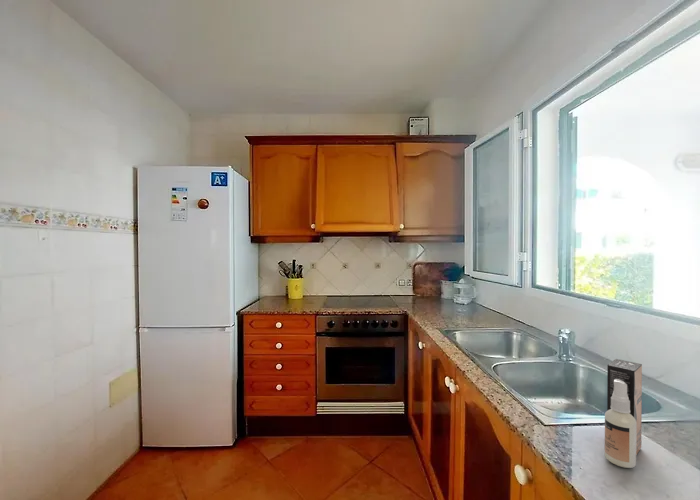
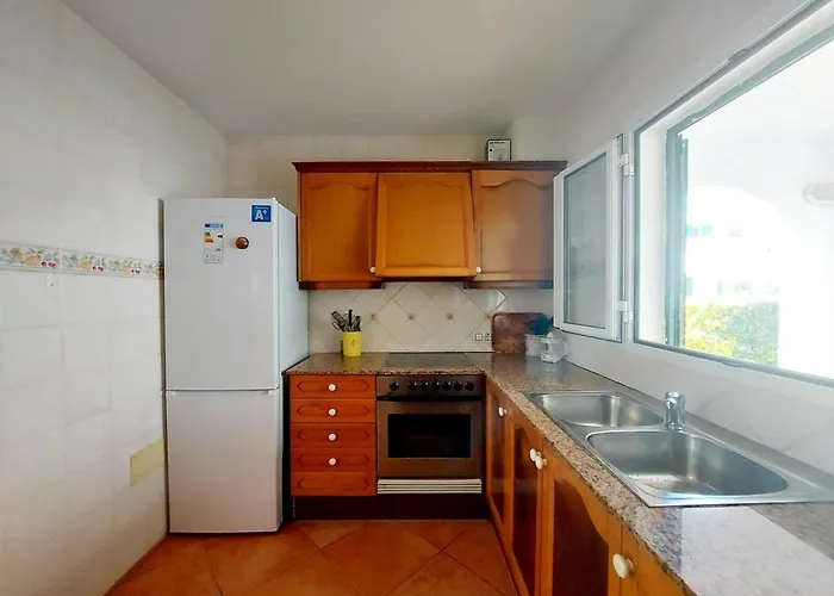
- spray bottle (622, 410)
